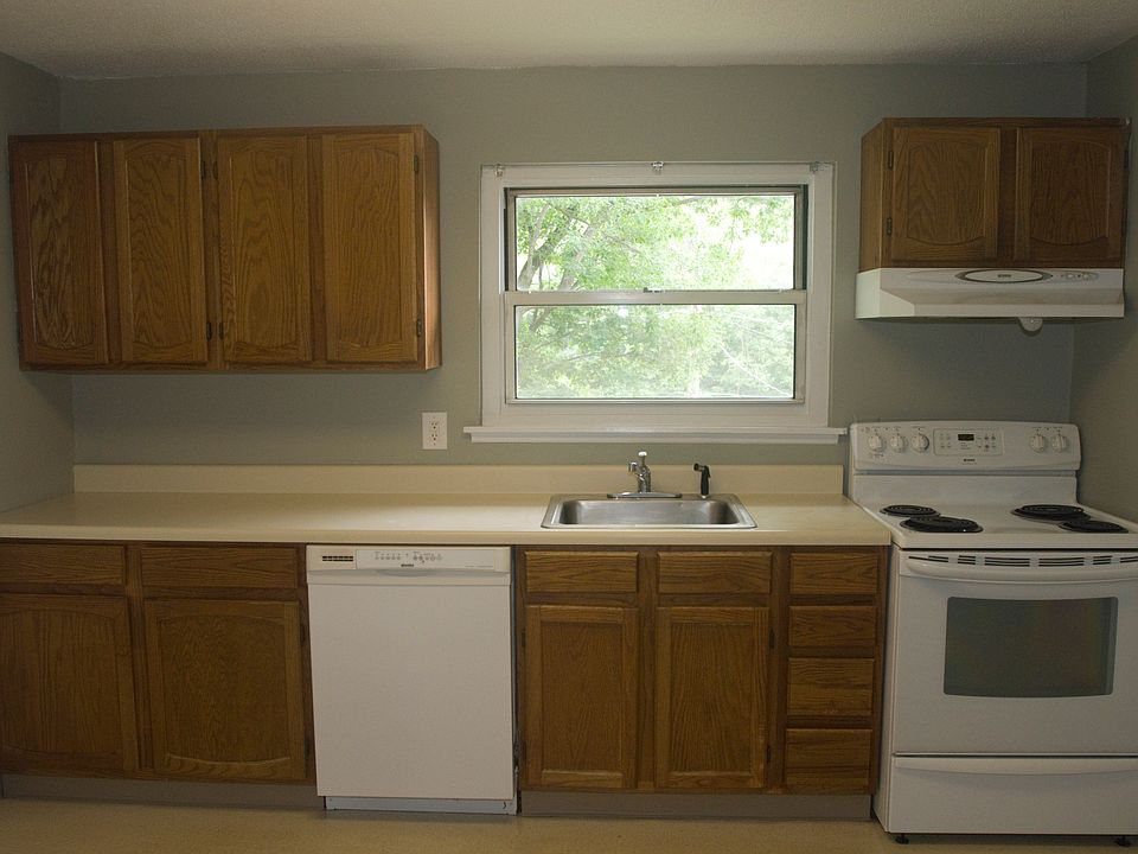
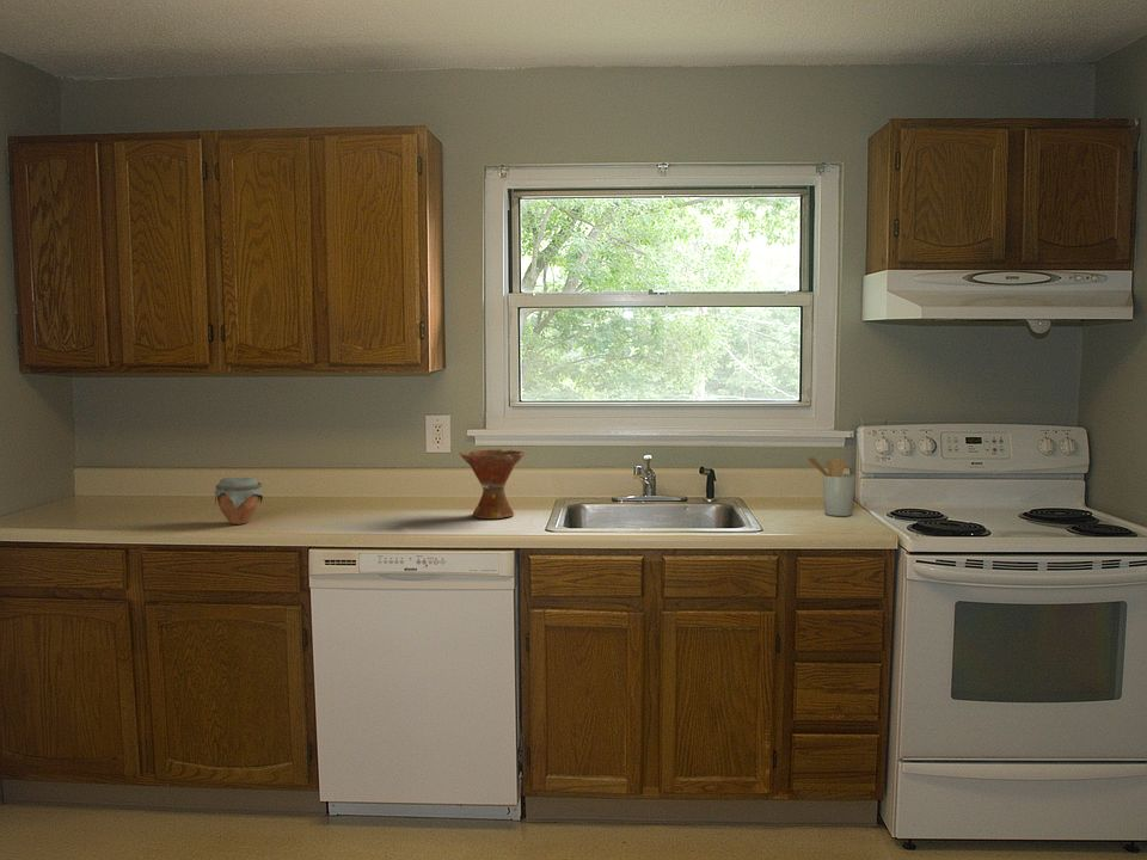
+ bowl (492, 484)
+ utensil holder (830, 484)
+ jar (239, 500)
